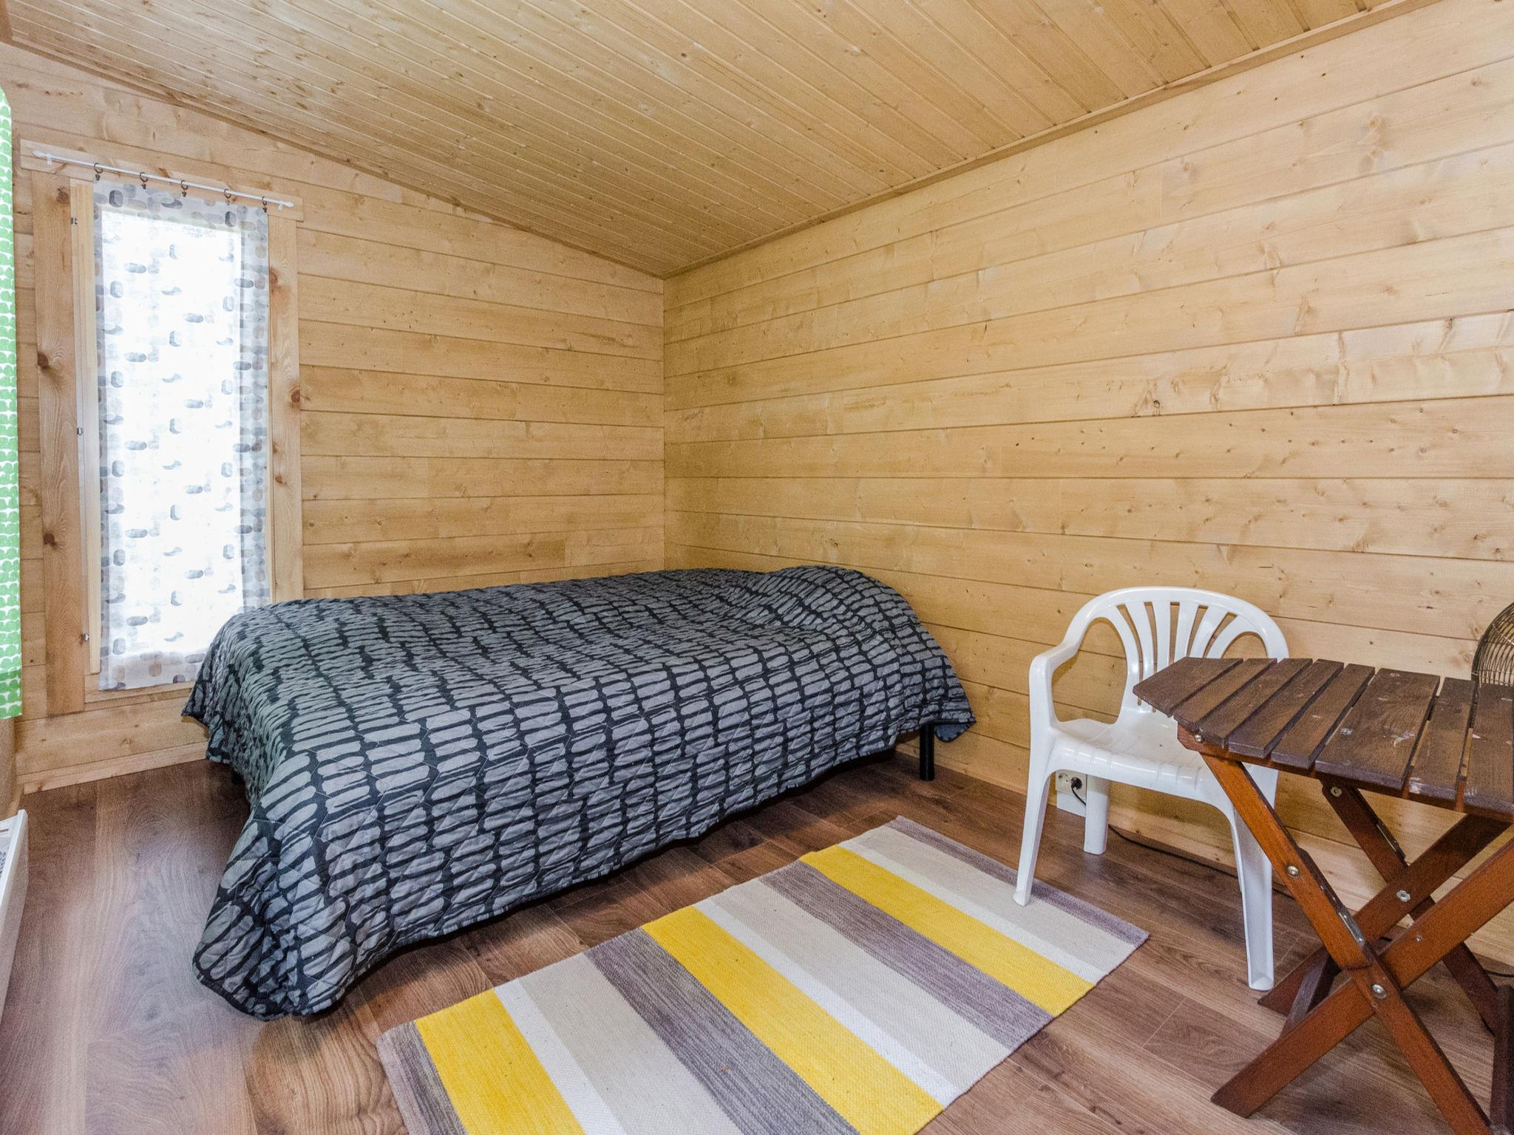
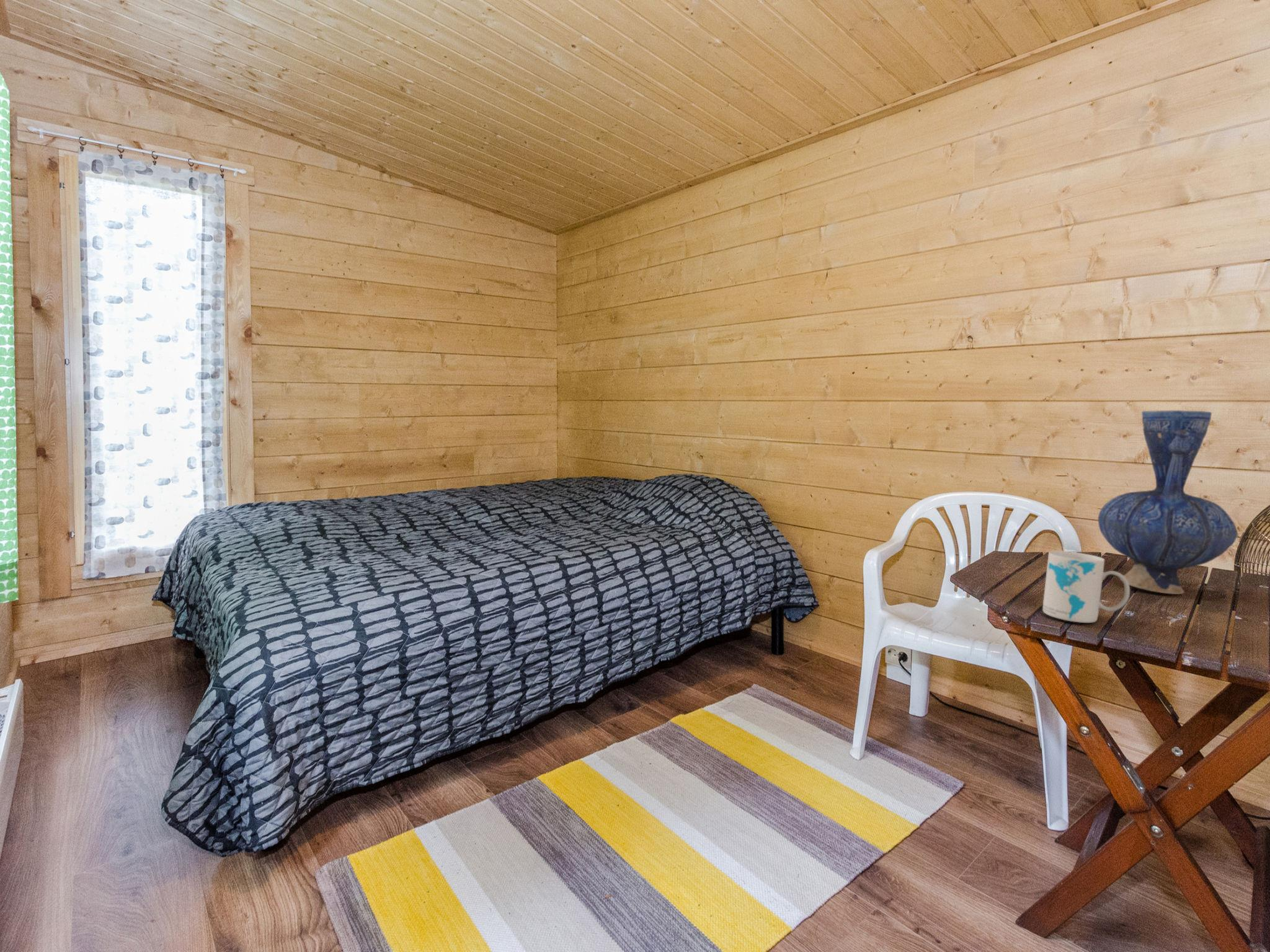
+ mug (1086, 588)
+ vase (1167, 501)
